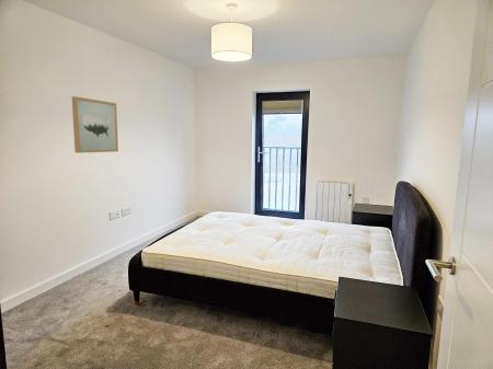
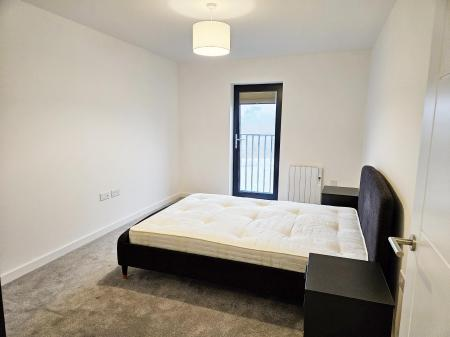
- wall art (96, 126)
